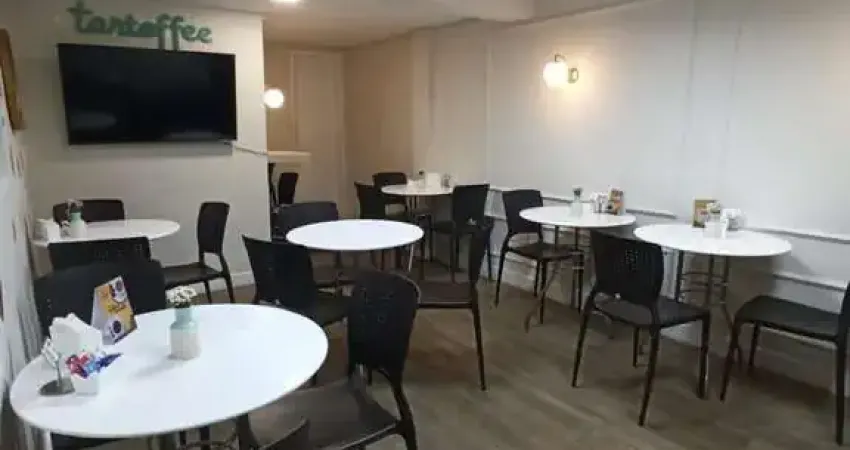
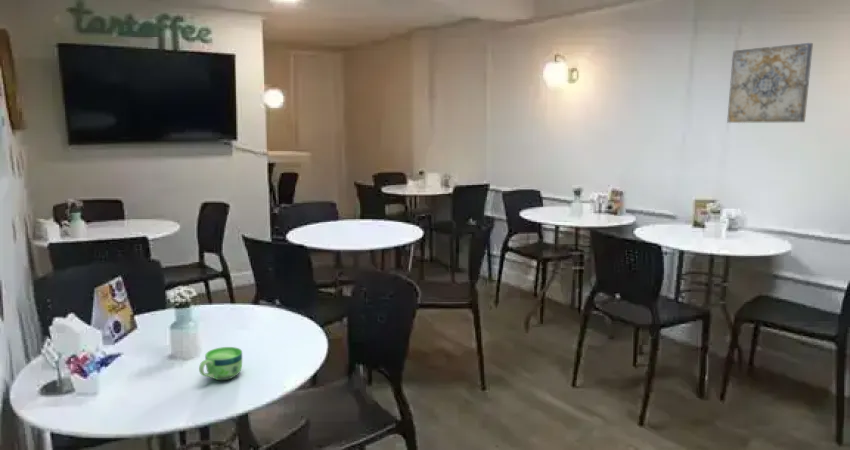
+ wall art (767, 85)
+ cup (220, 366)
